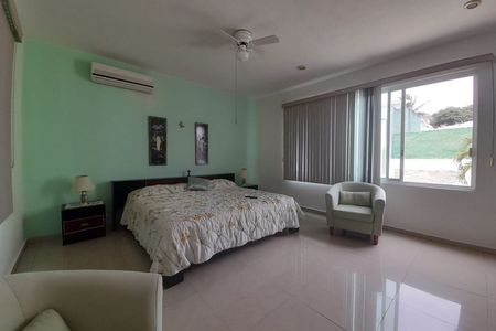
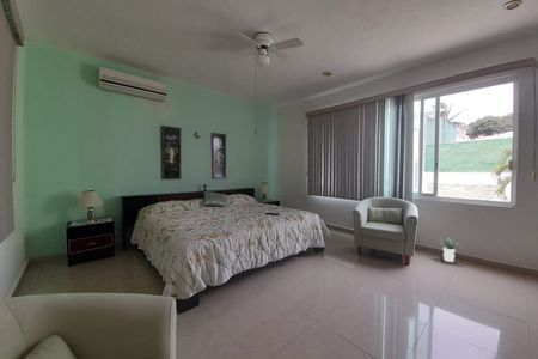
+ potted plant (448, 249)
